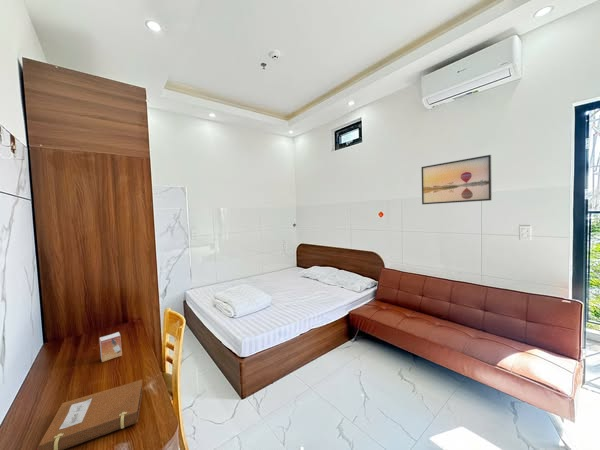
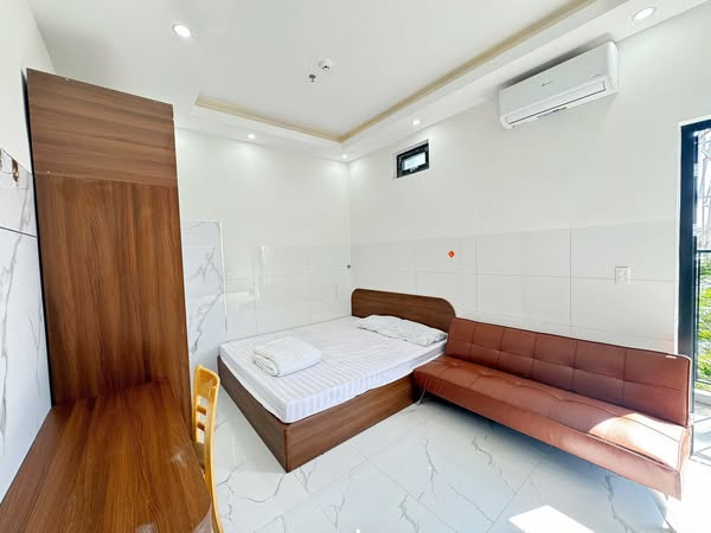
- small box (110, 346)
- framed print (453, 182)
- notebook (96, 414)
